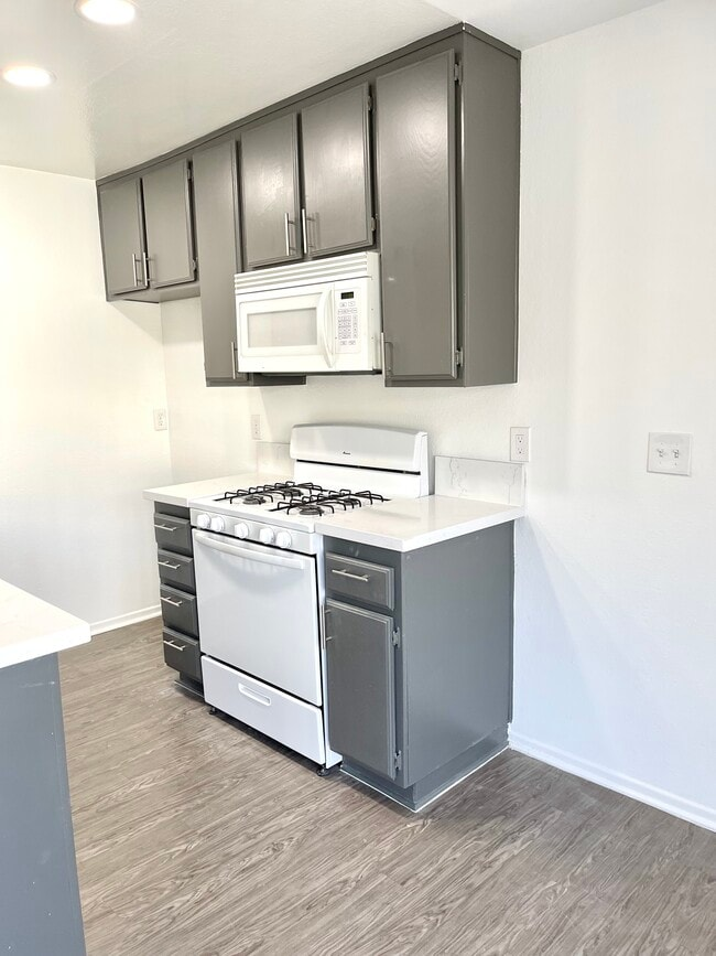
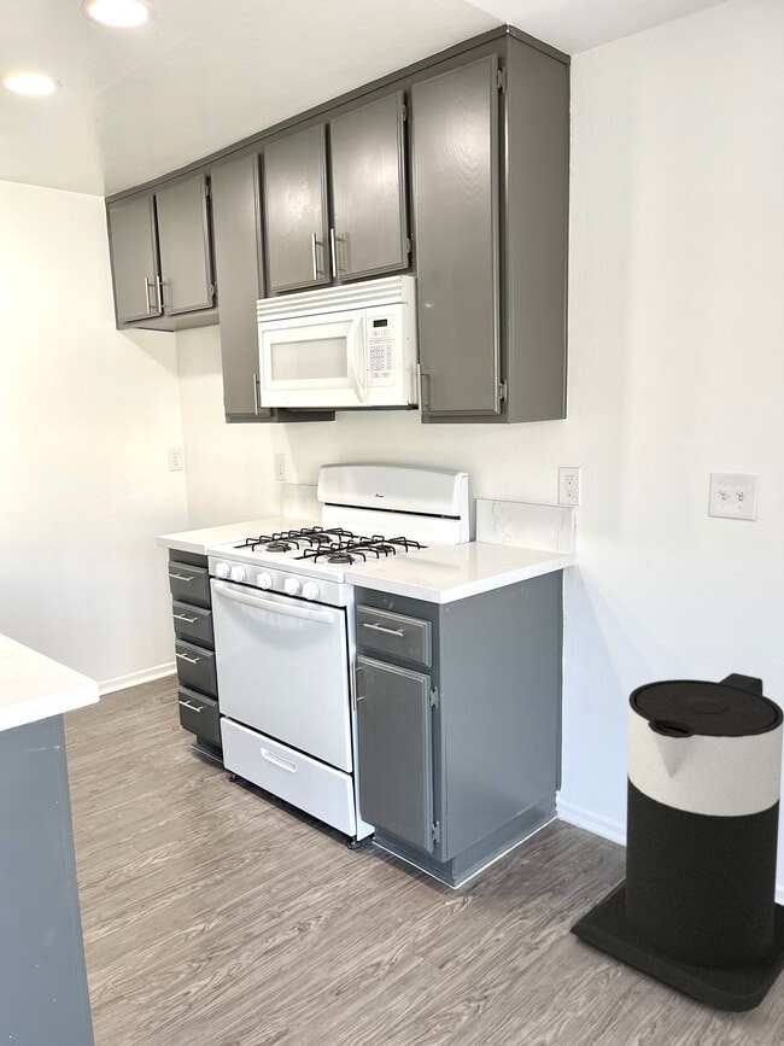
+ trash can (697, 817)
